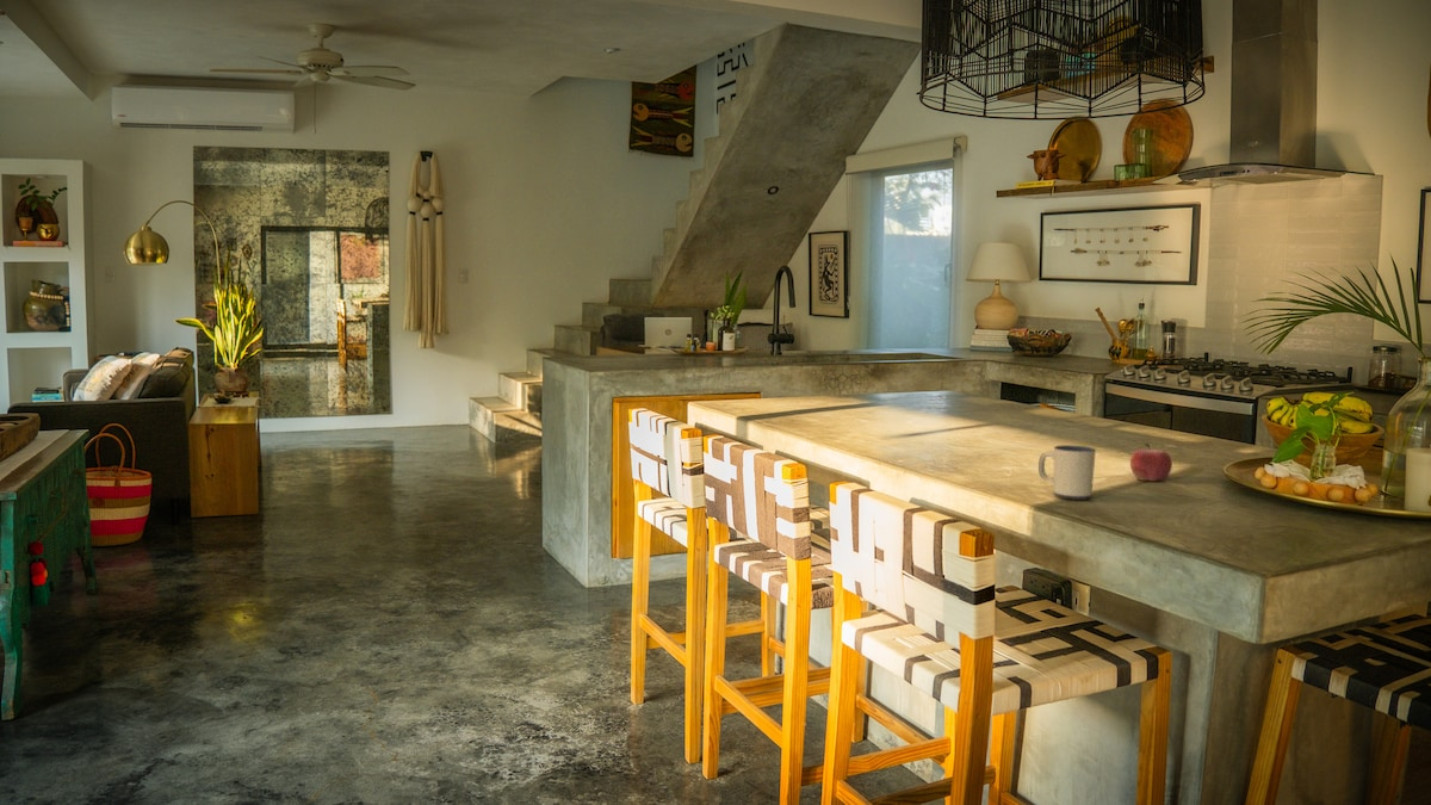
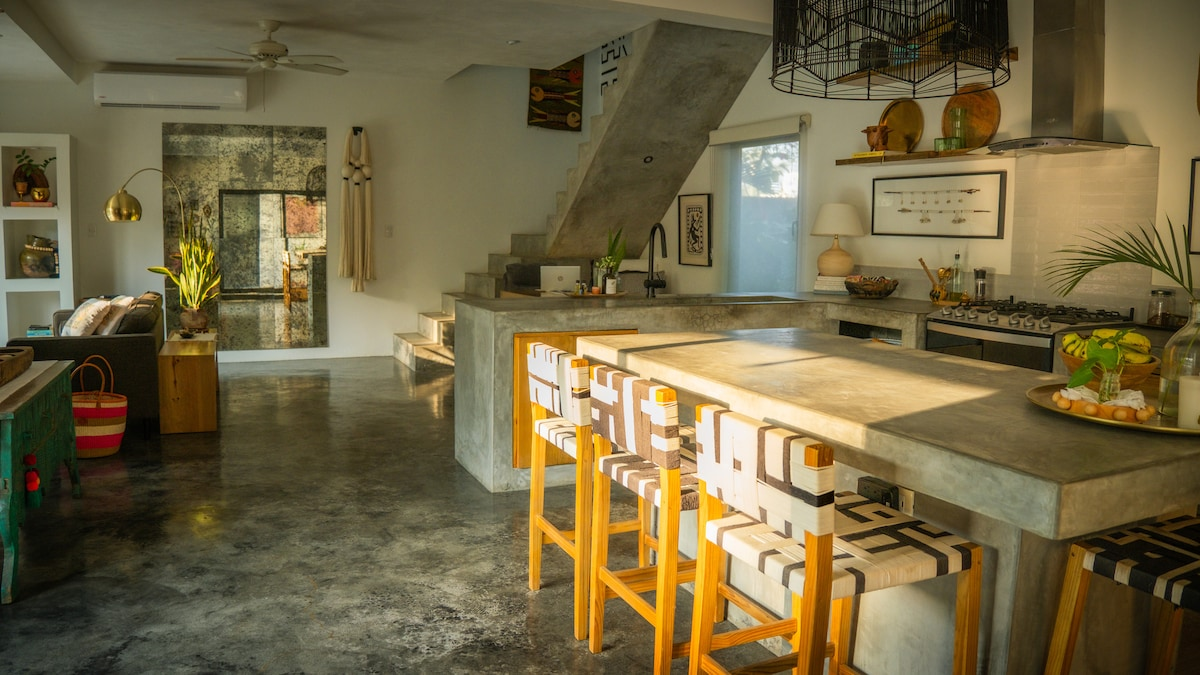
- mug (1066, 471)
- fruit (1151, 460)
